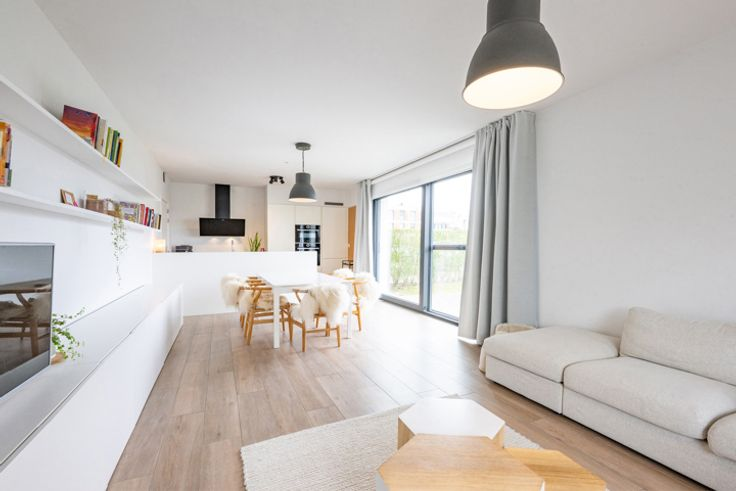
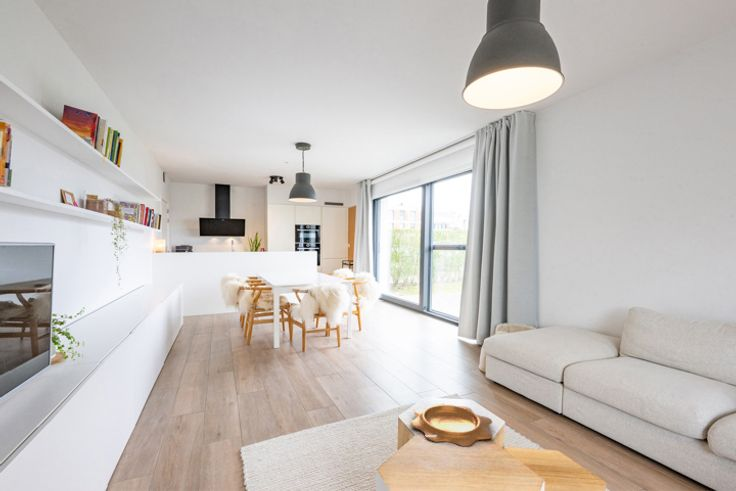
+ decorative bowl (451, 422)
